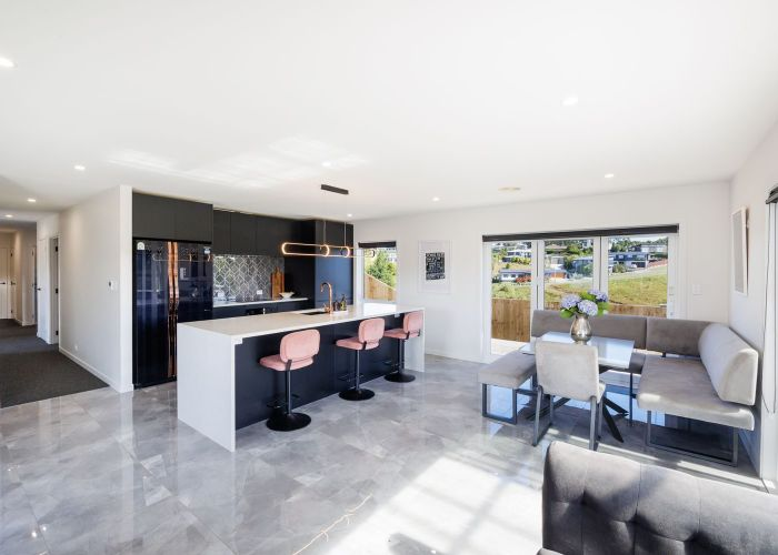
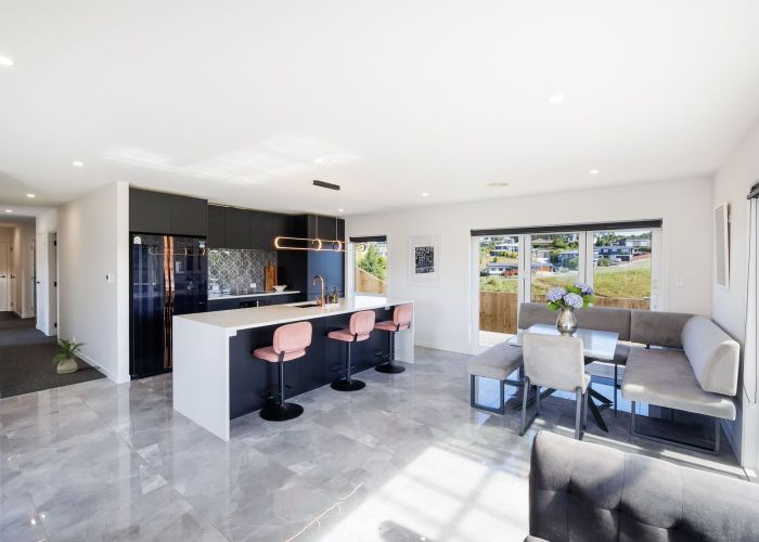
+ house plant (72, 353)
